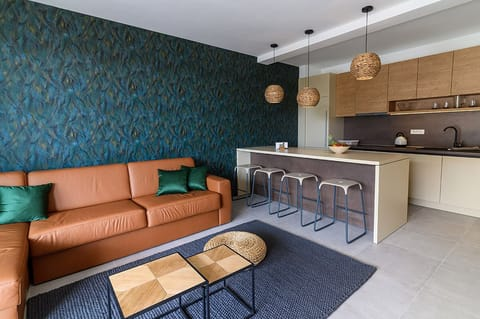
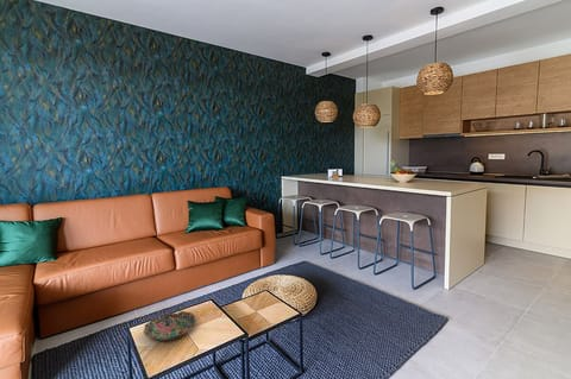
+ bowl (170, 327)
